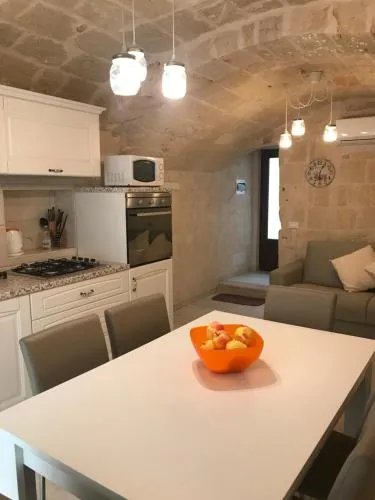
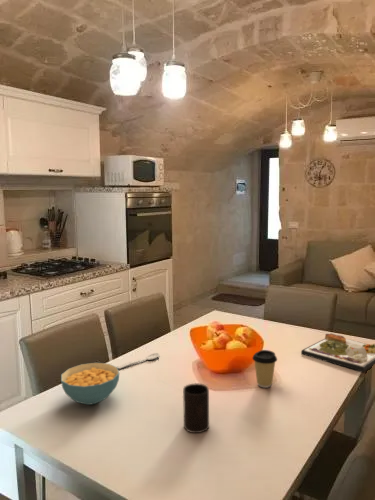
+ spoon (139, 360)
+ coffee cup (264, 369)
+ cup (196, 407)
+ dinner plate (345, 348)
+ cereal bowl (90, 387)
